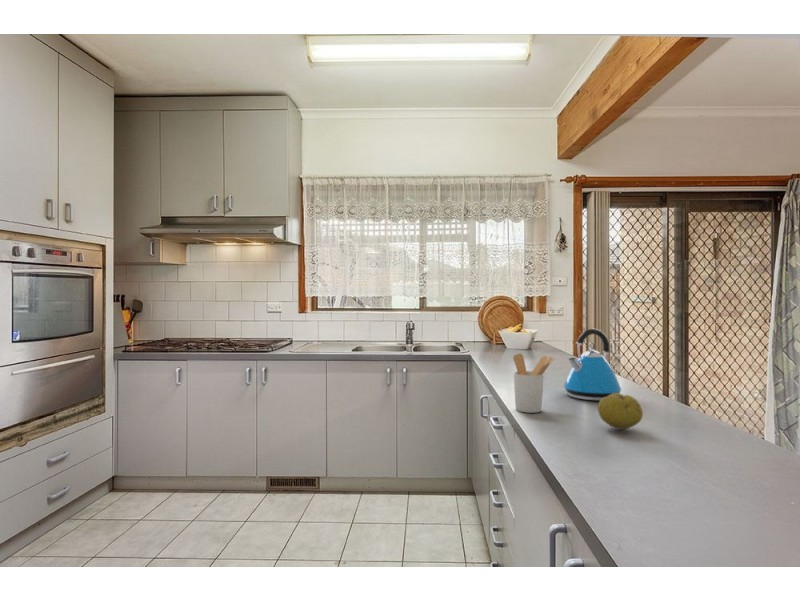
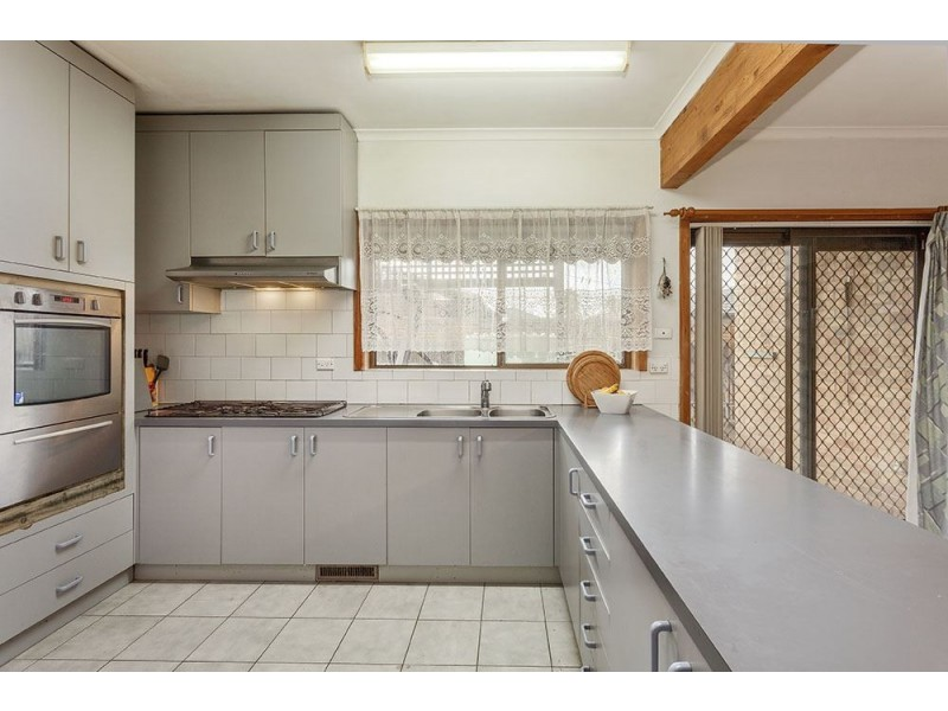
- kettle (593, 362)
- fruit (619, 411)
- utensil holder (534, 381)
